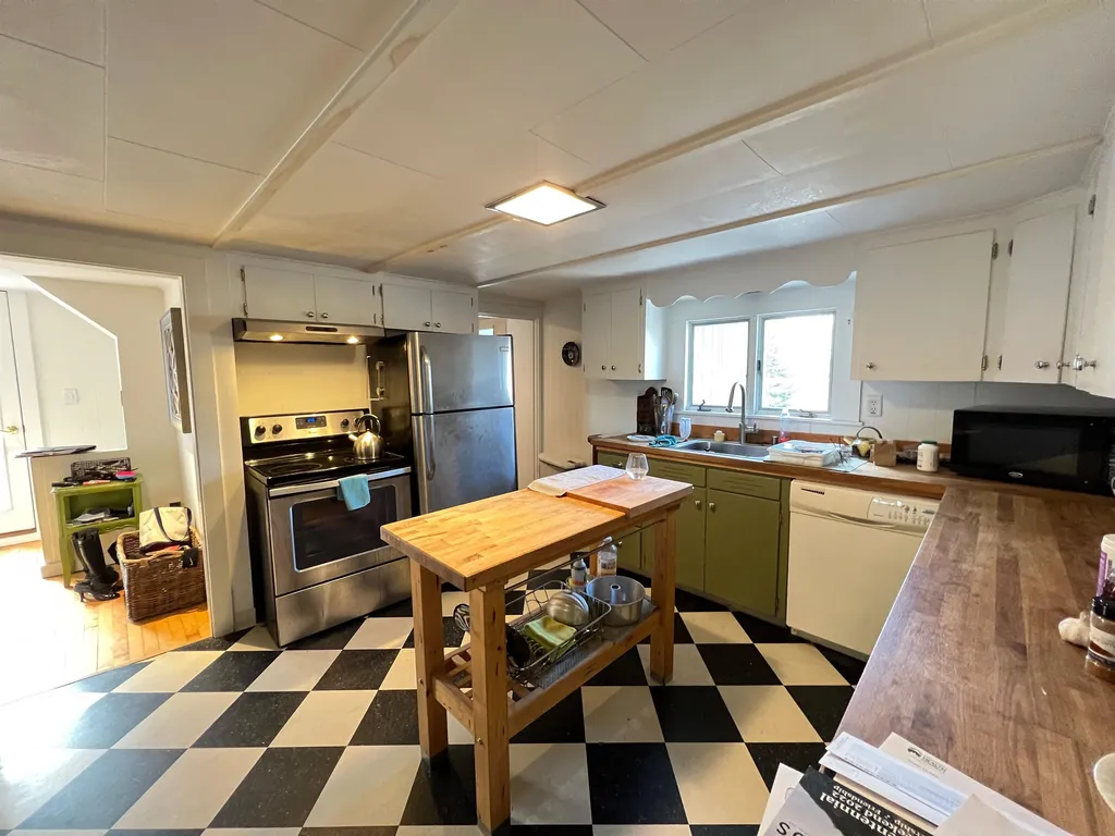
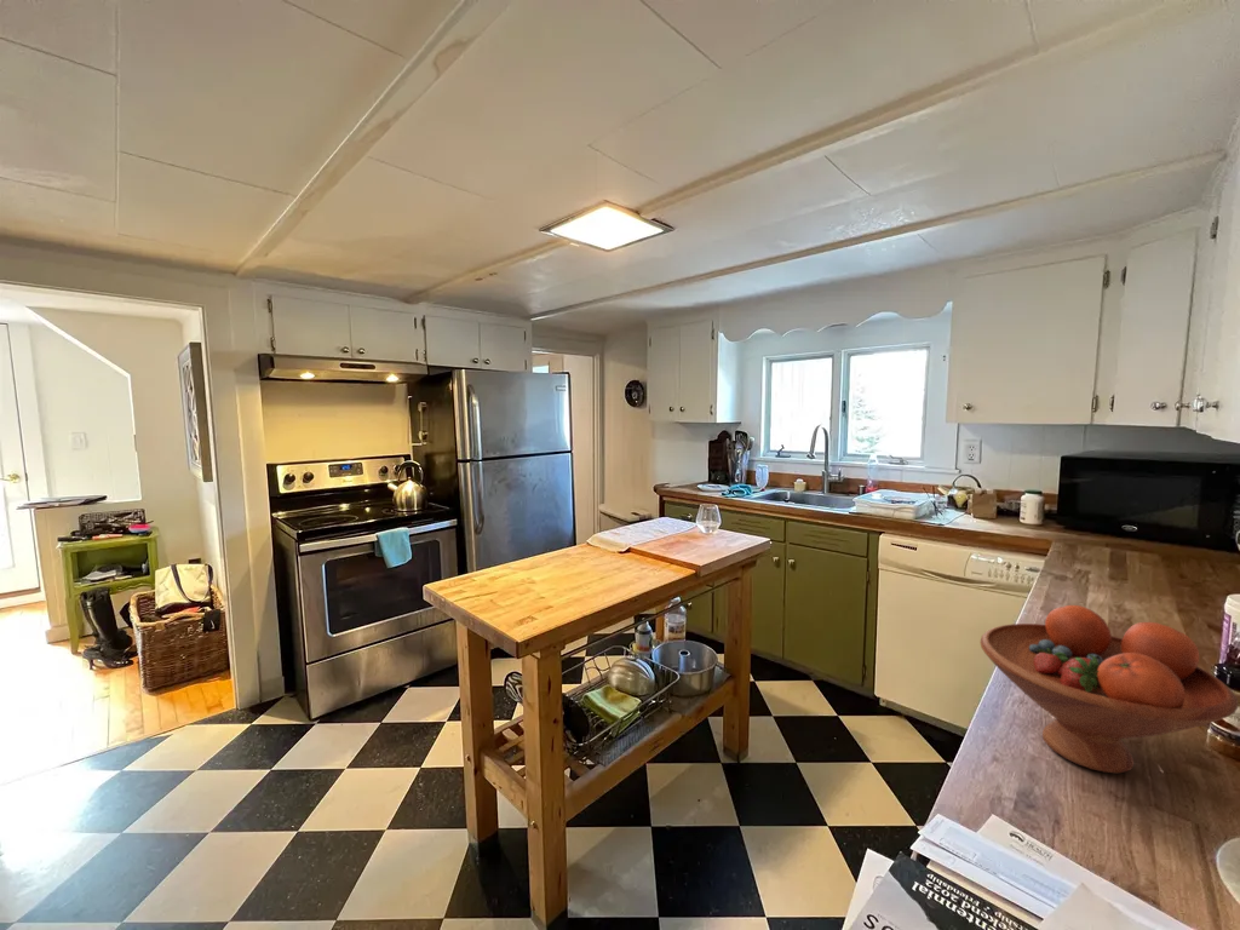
+ fruit bowl (1091, 688)
